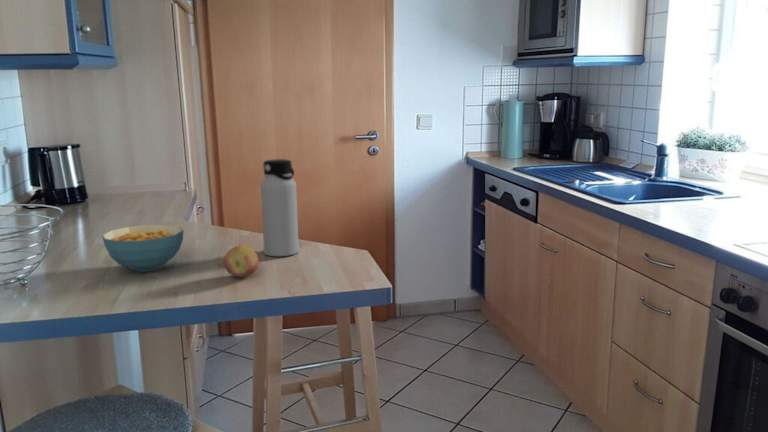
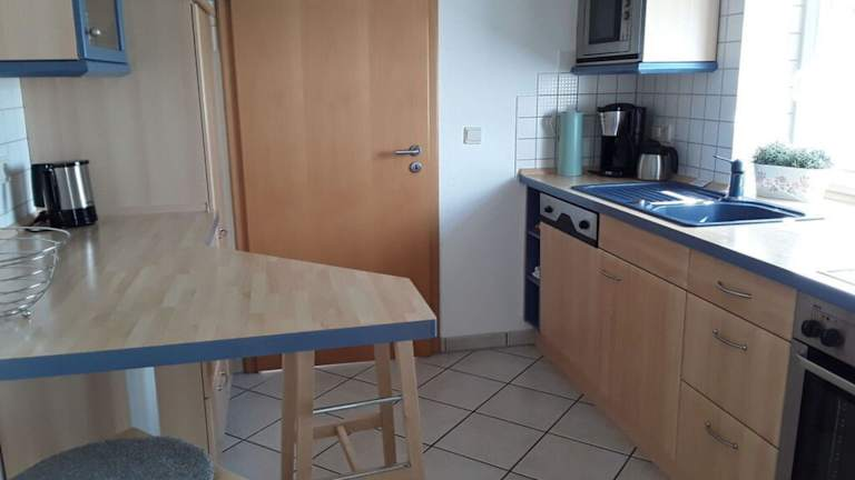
- fruit (241, 260)
- cereal bowl (144, 250)
- water bottle (279, 207)
